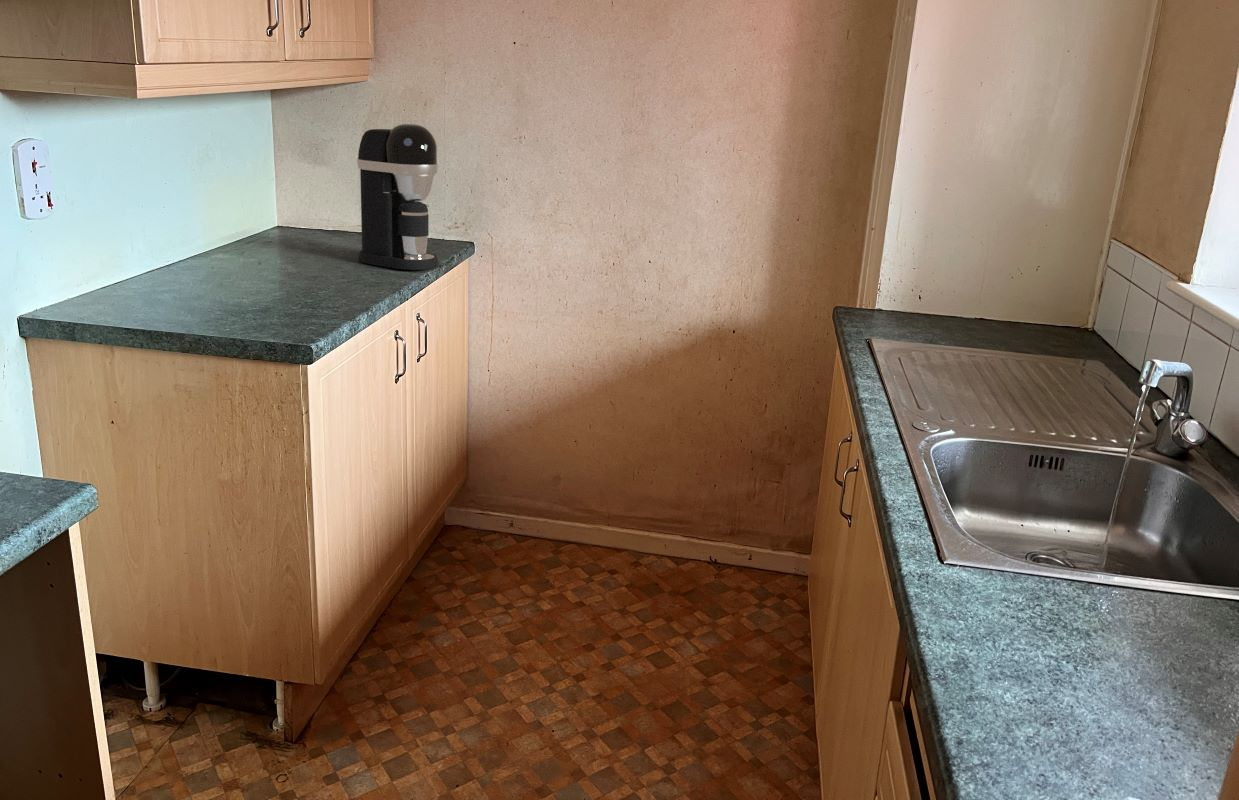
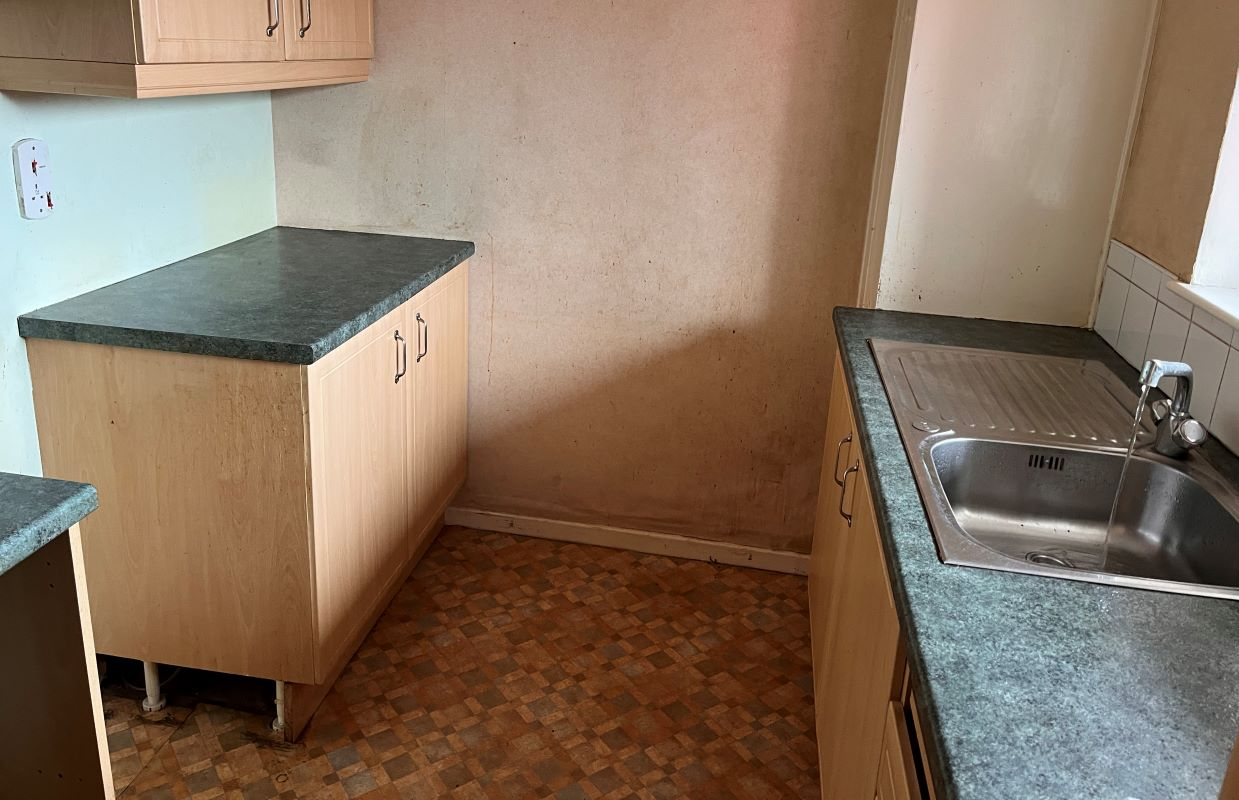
- coffee maker (397, 194)
